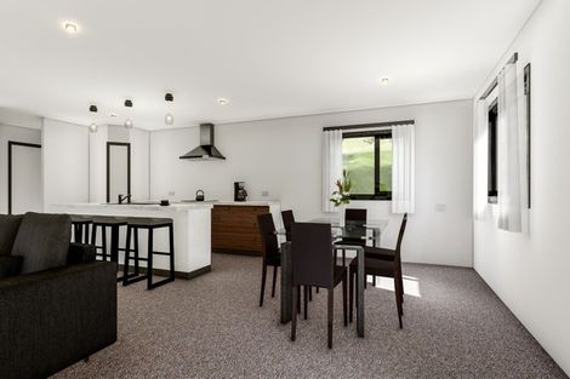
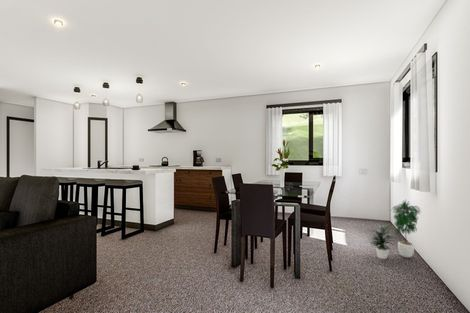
+ potted plant (392, 228)
